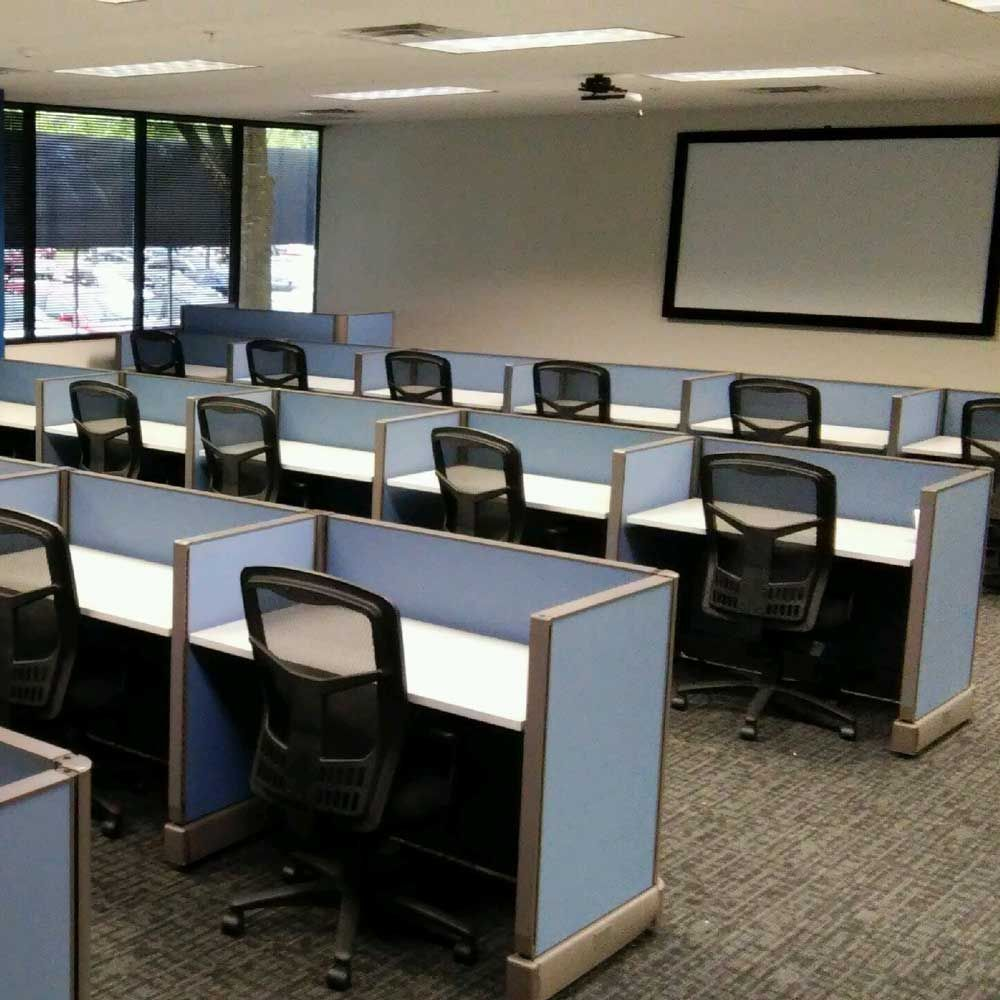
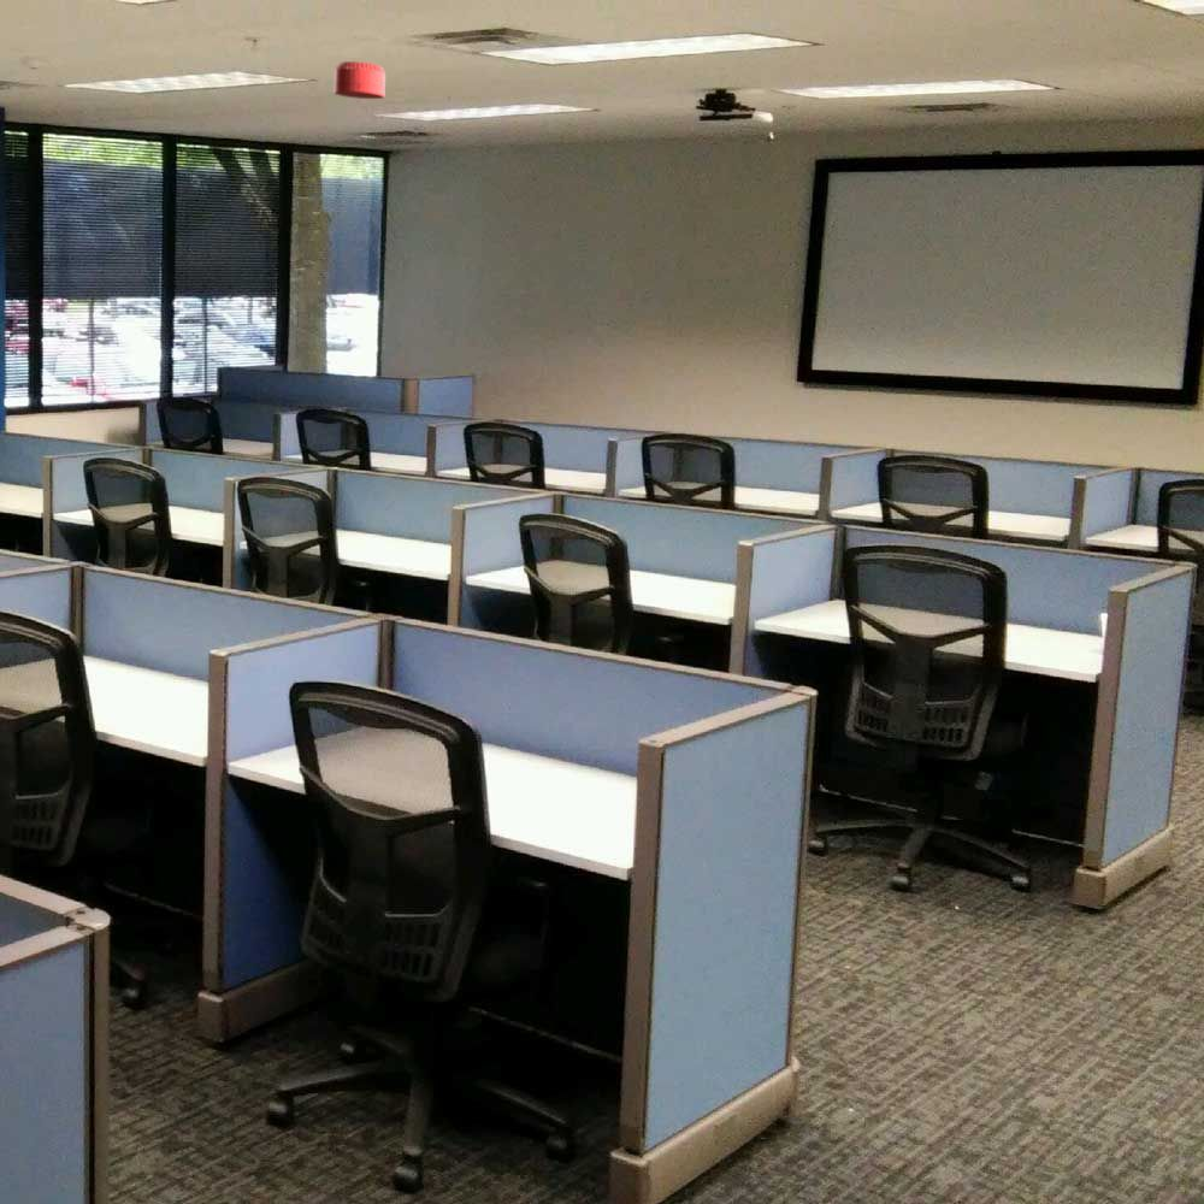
+ smoke detector (360, 79)
